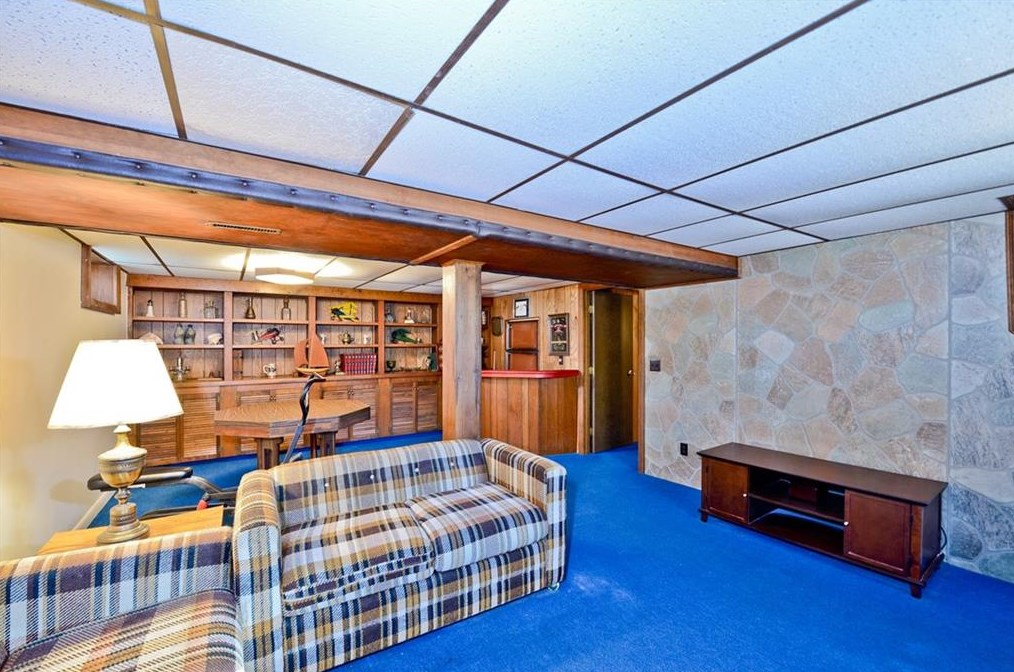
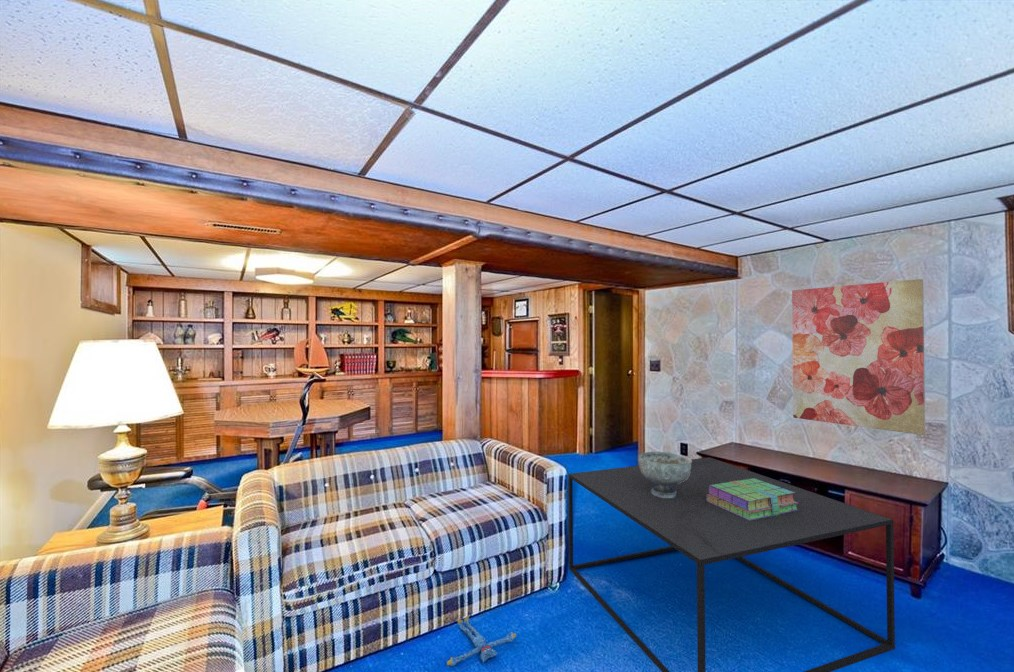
+ coffee table (706, 548)
+ decorative bowl (664, 474)
+ plush toy (475, 637)
+ stack of books (751, 496)
+ wall art (851, 355)
